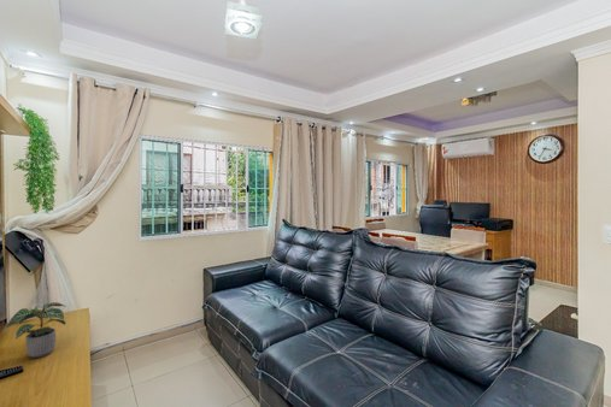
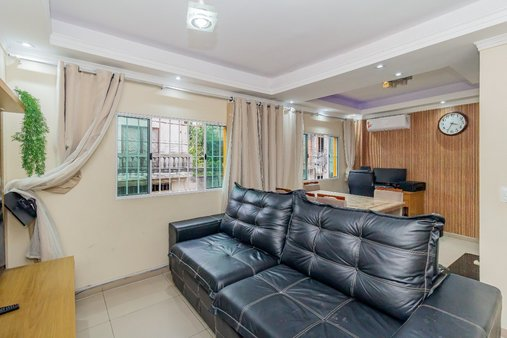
- potted plant (40, 329)
